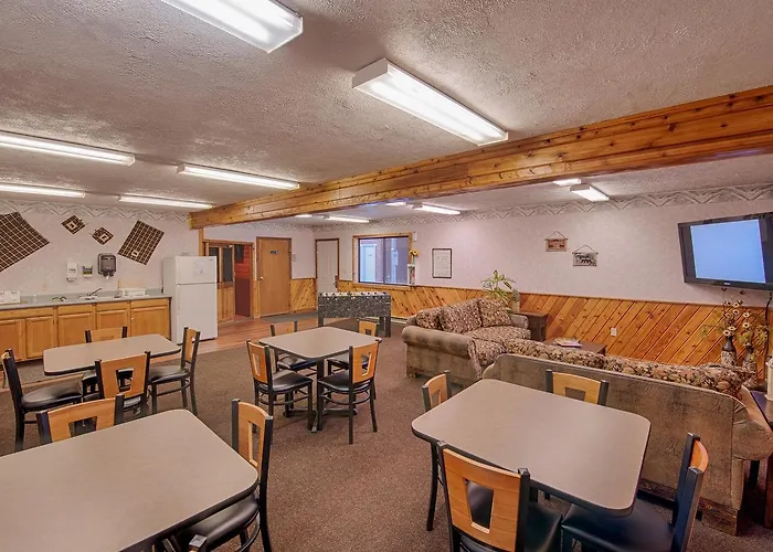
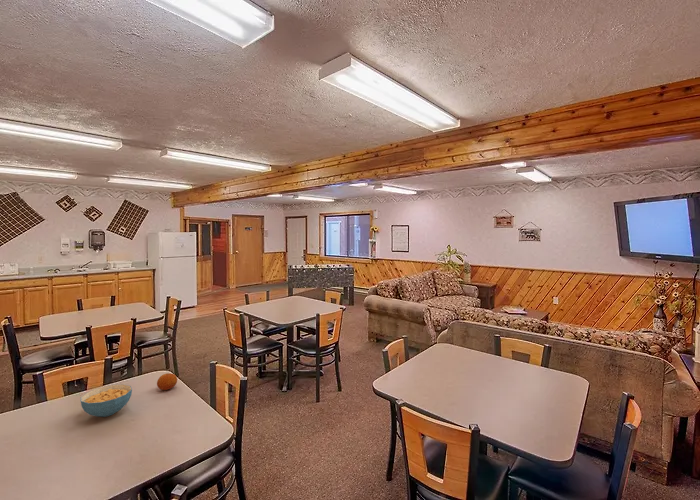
+ cereal bowl (107, 403)
+ fruit (167, 381)
